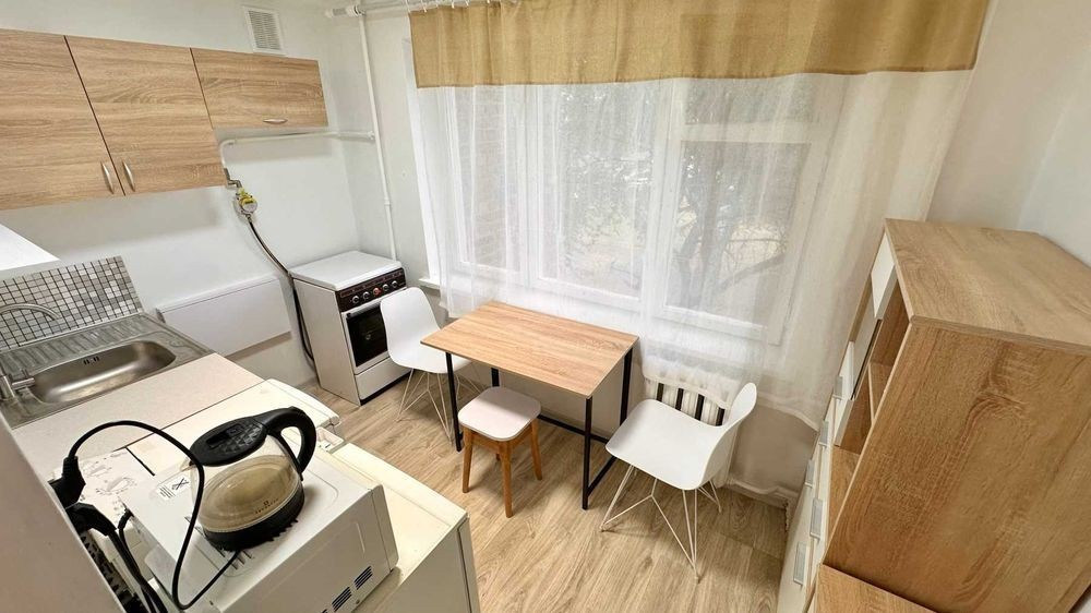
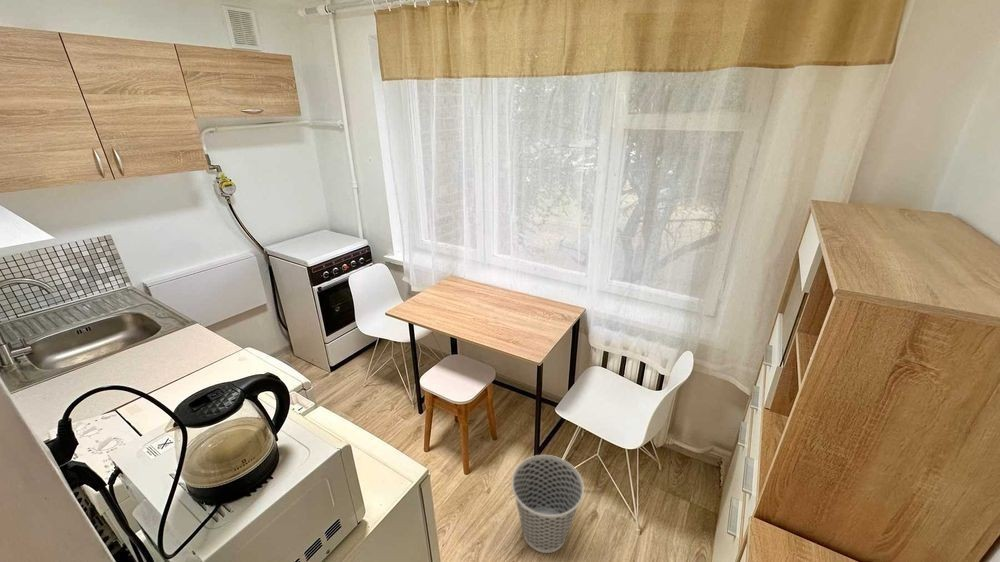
+ wastebasket (545, 507)
